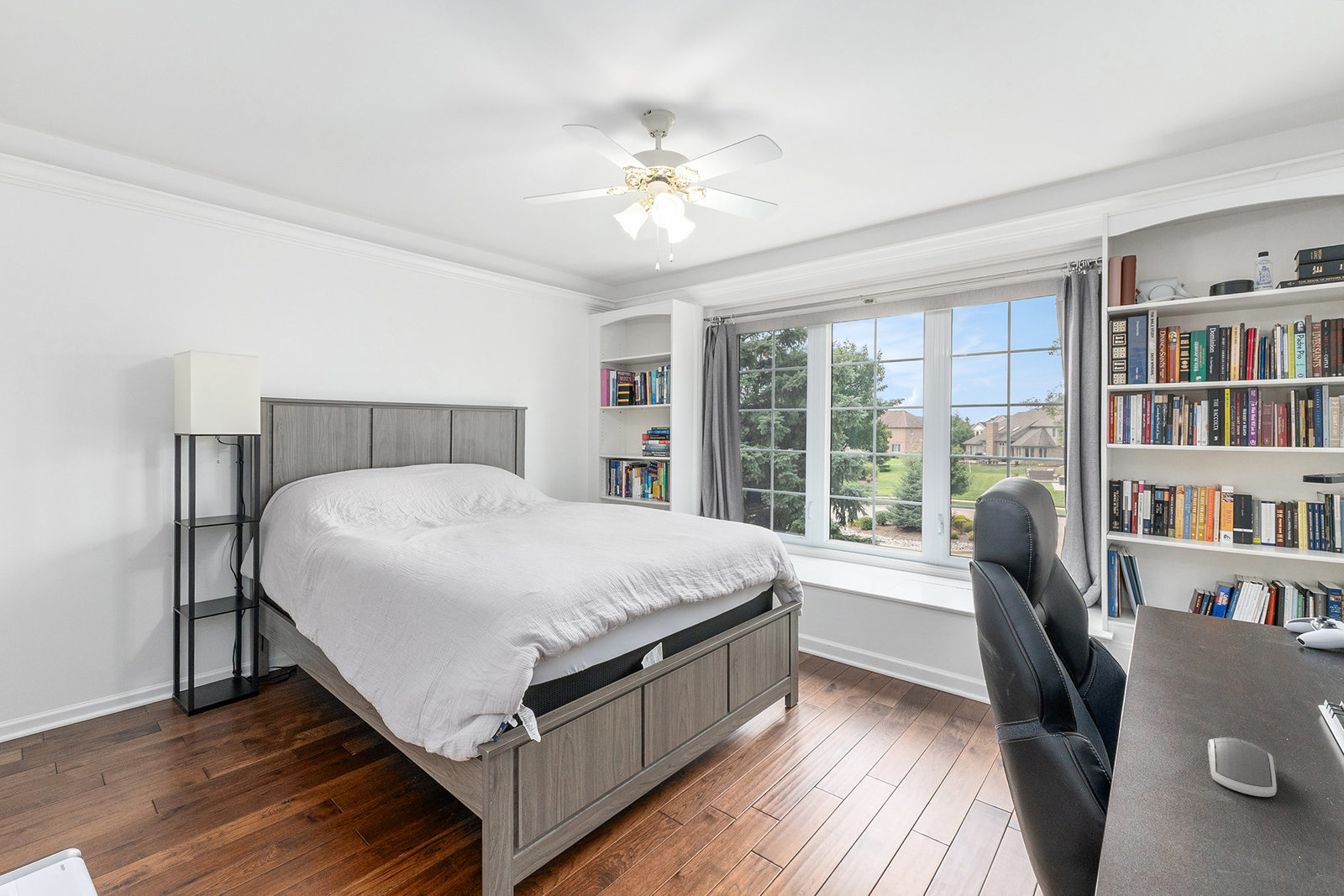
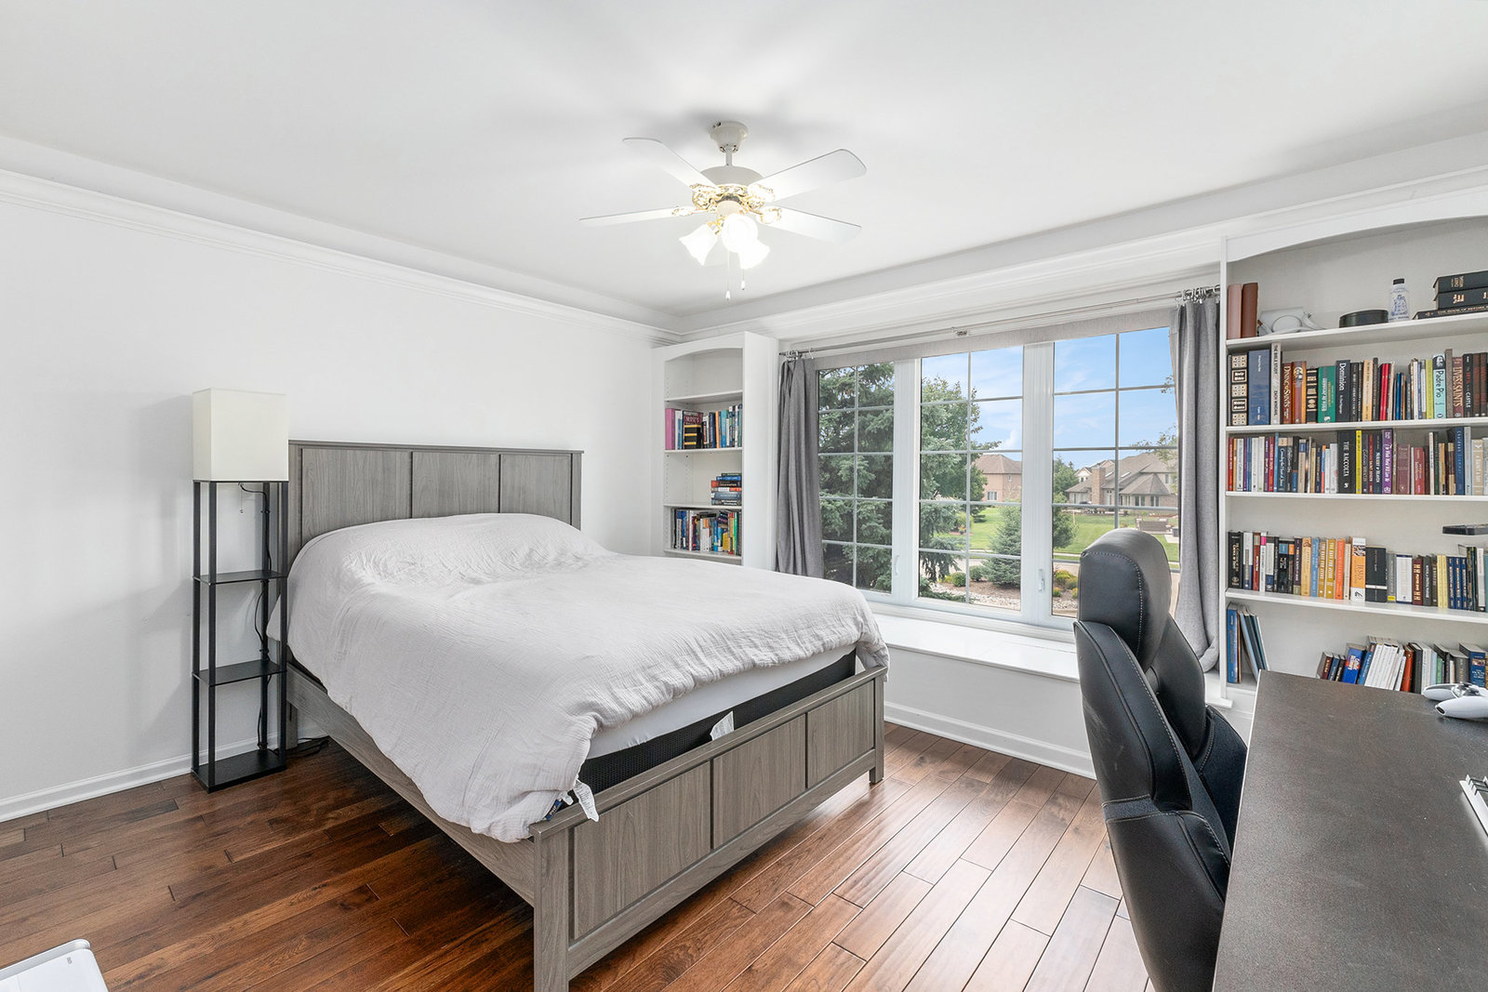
- computer mouse (1240, 758)
